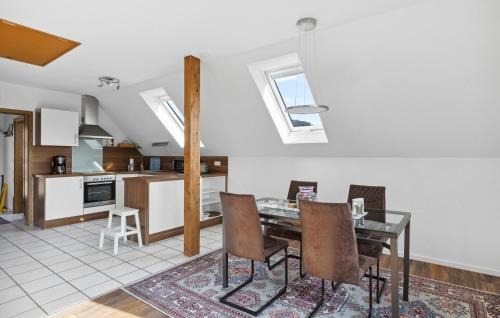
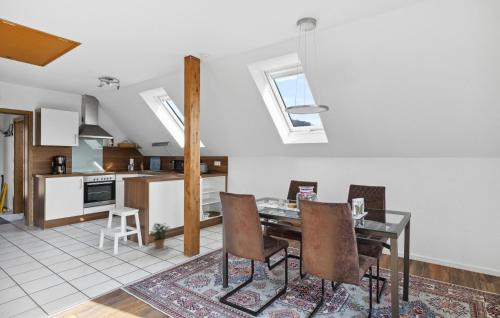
+ potted plant (161, 233)
